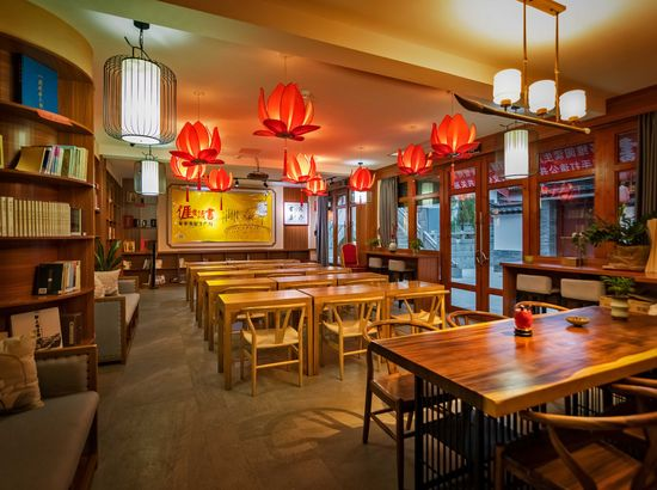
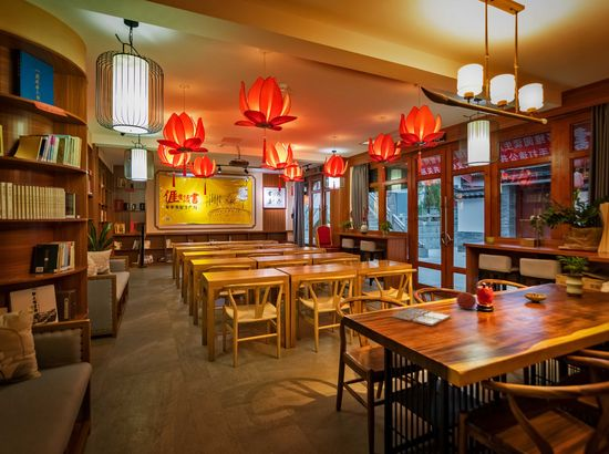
+ fruit (465, 299)
+ drink coaster (421, 316)
